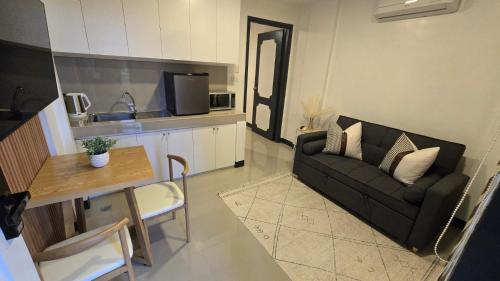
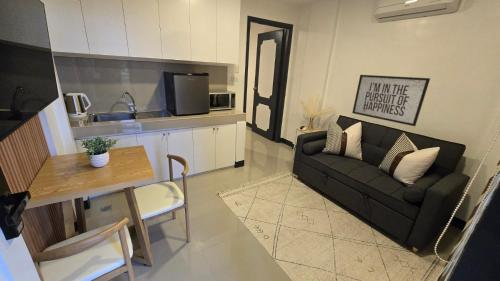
+ mirror (385, 98)
